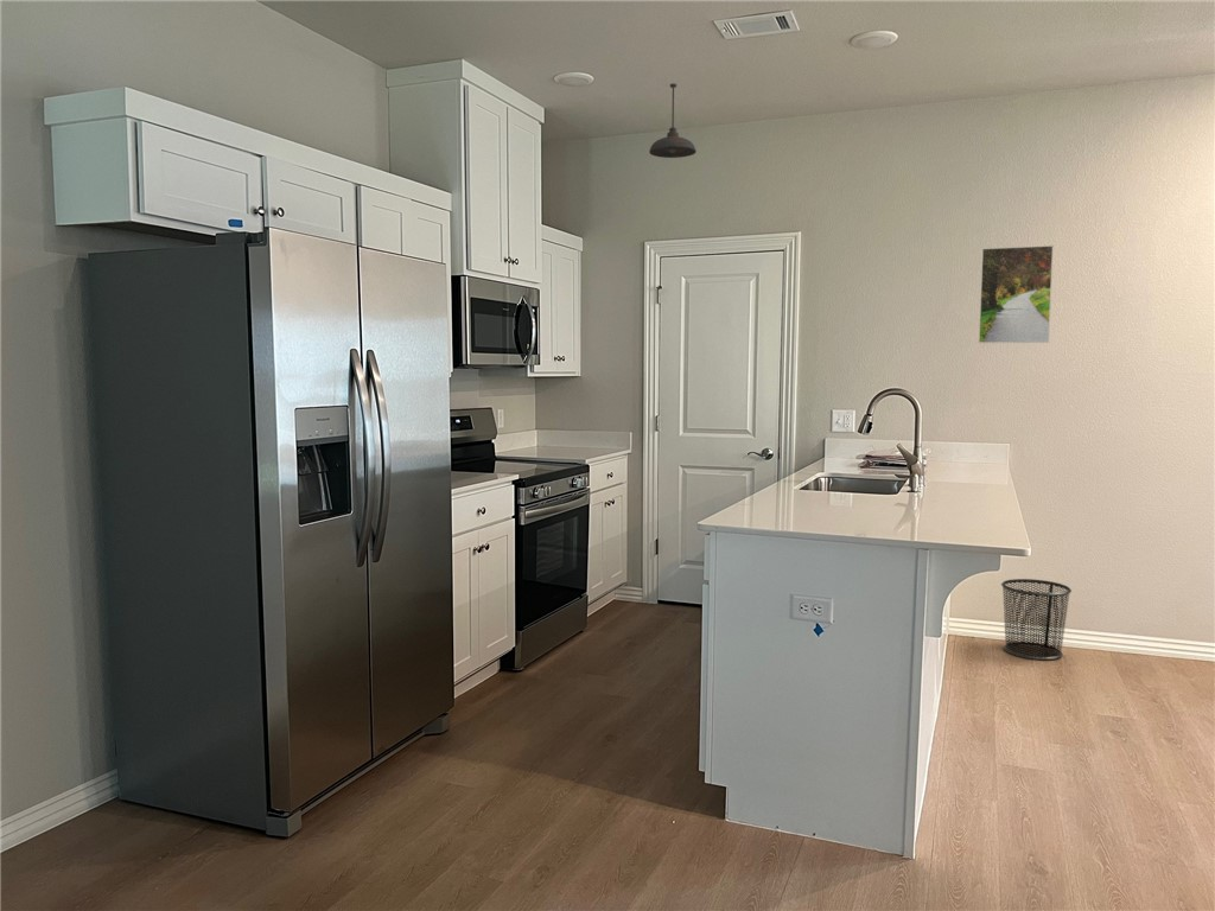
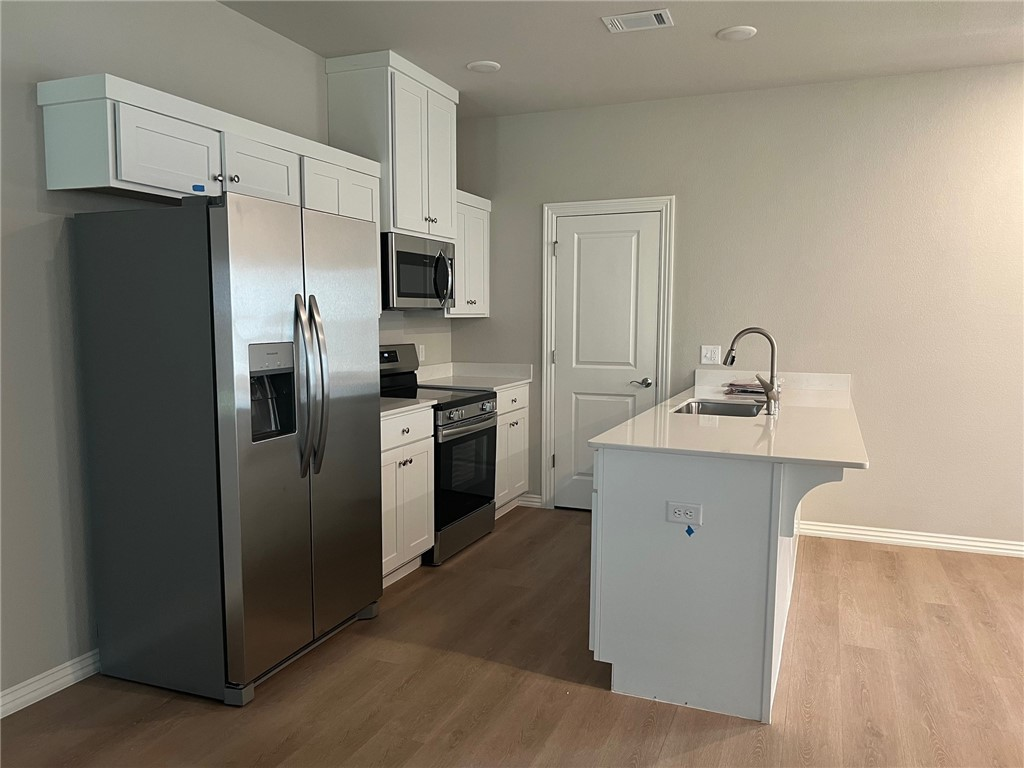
- waste bin (1033, 618)
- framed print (1014, 294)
- pendant light (673, 119)
